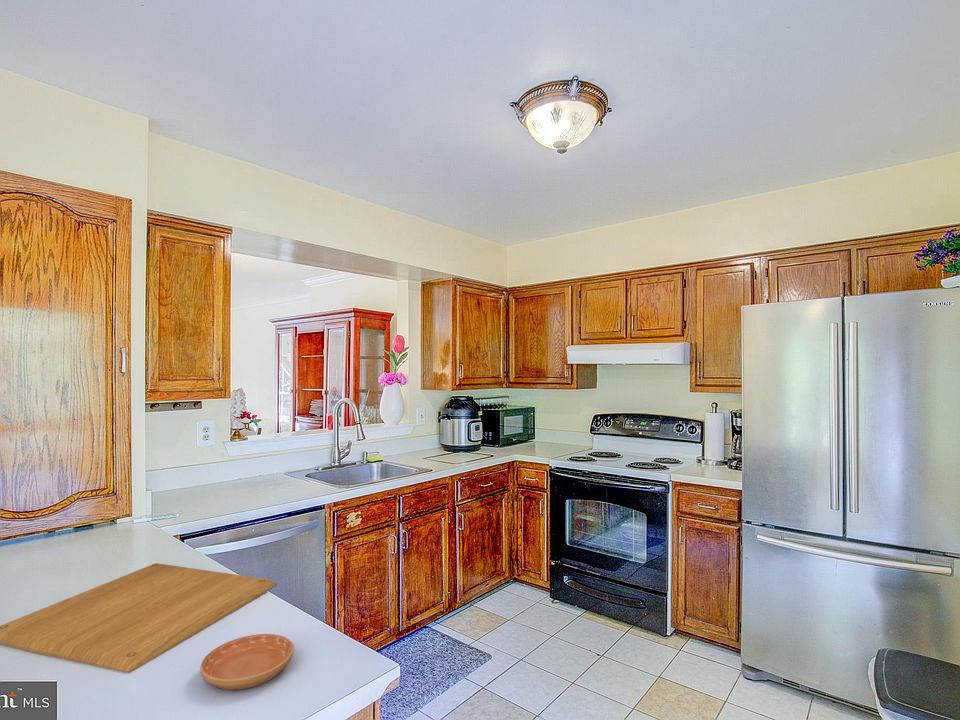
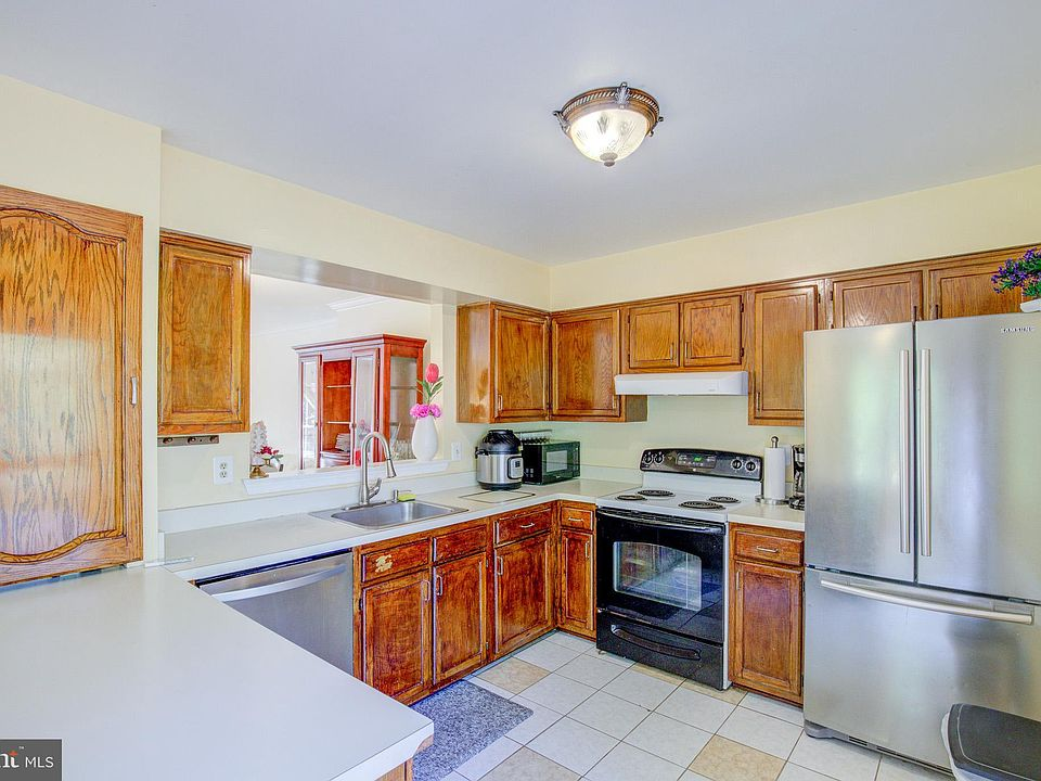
- chopping board (145, 605)
- saucer (248, 662)
